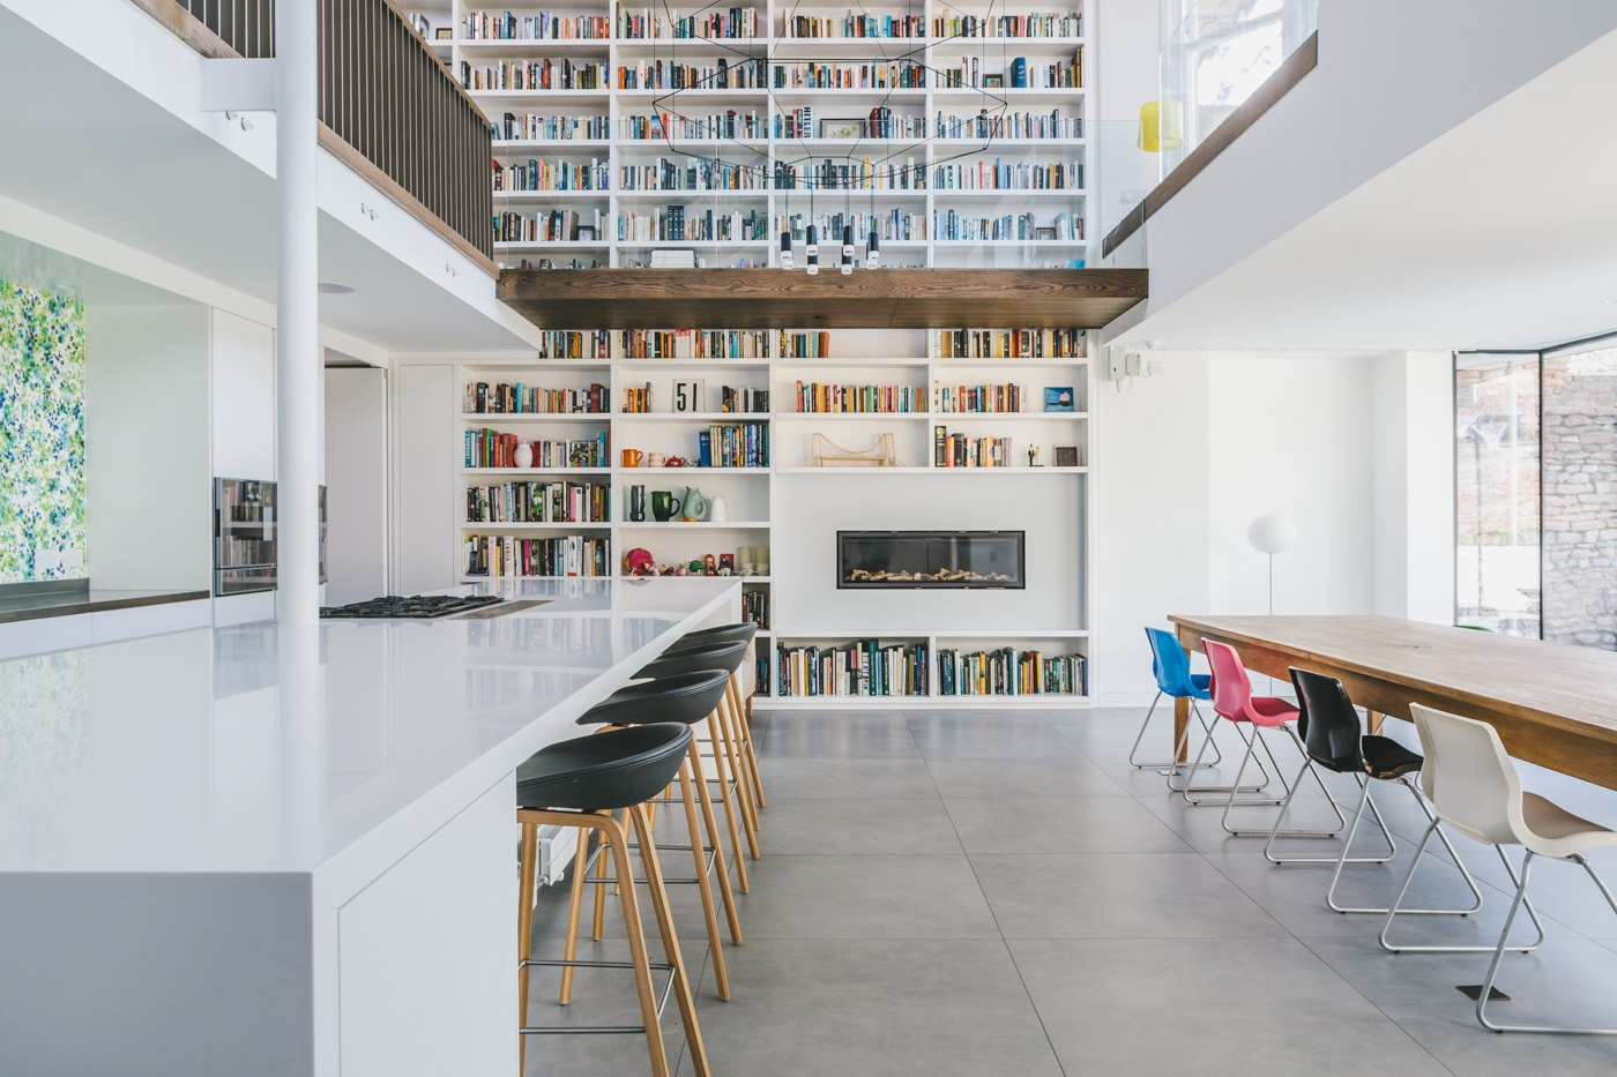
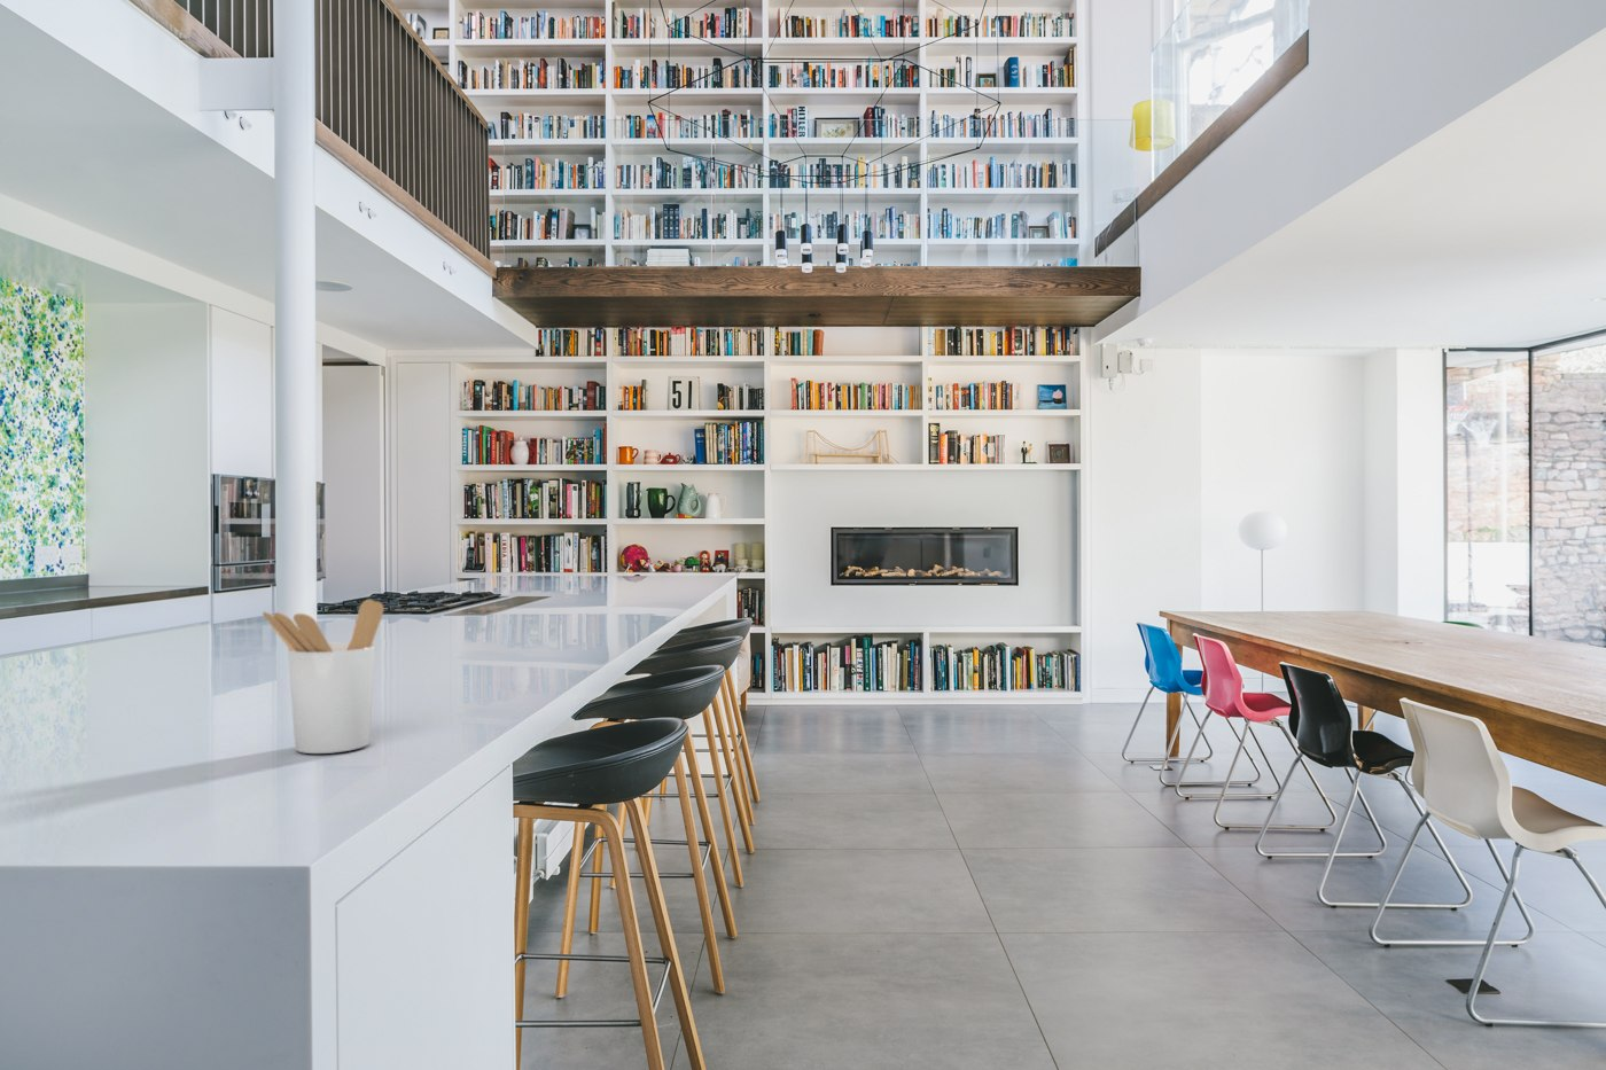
+ utensil holder (319, 676)
